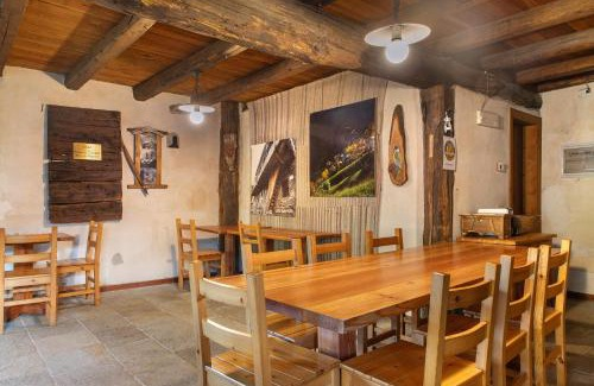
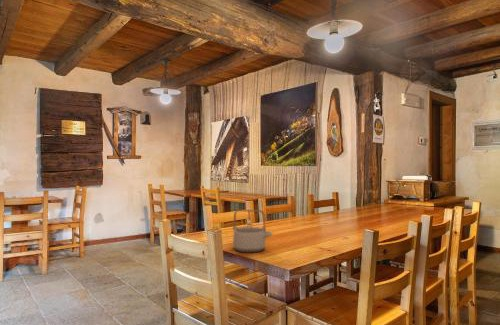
+ teapot (252, 229)
